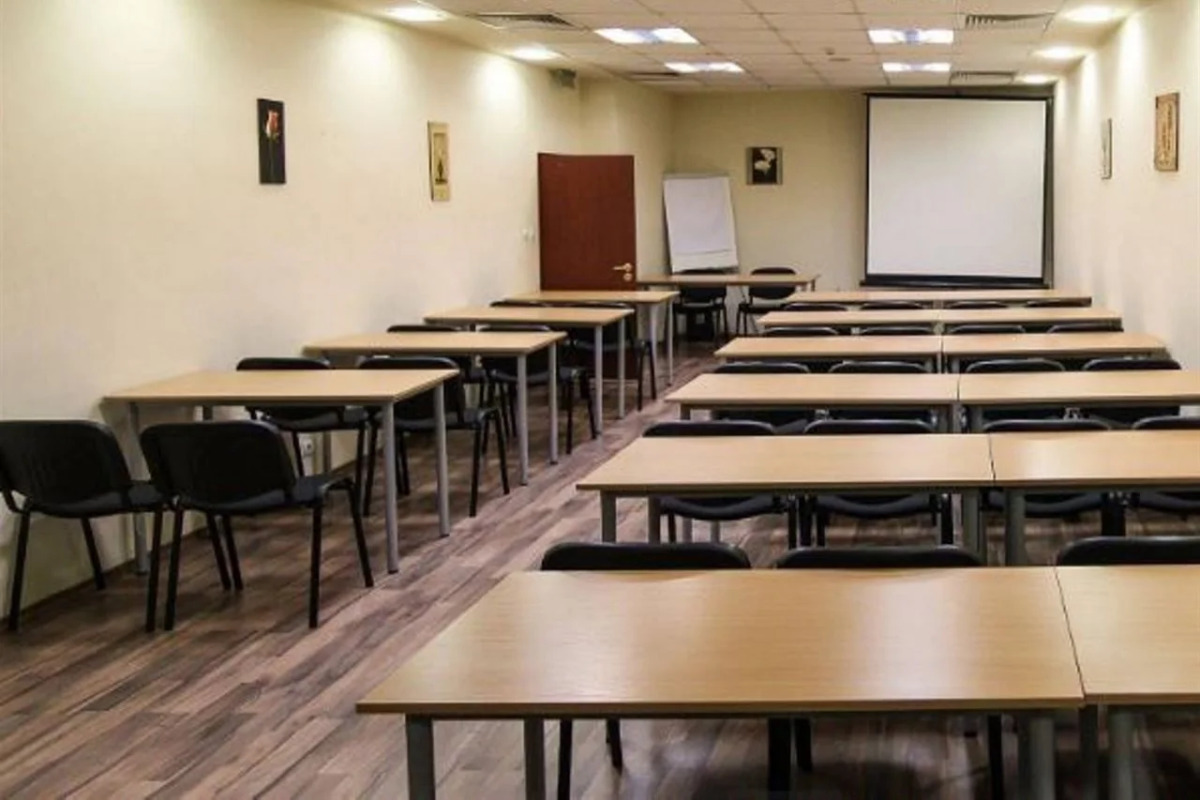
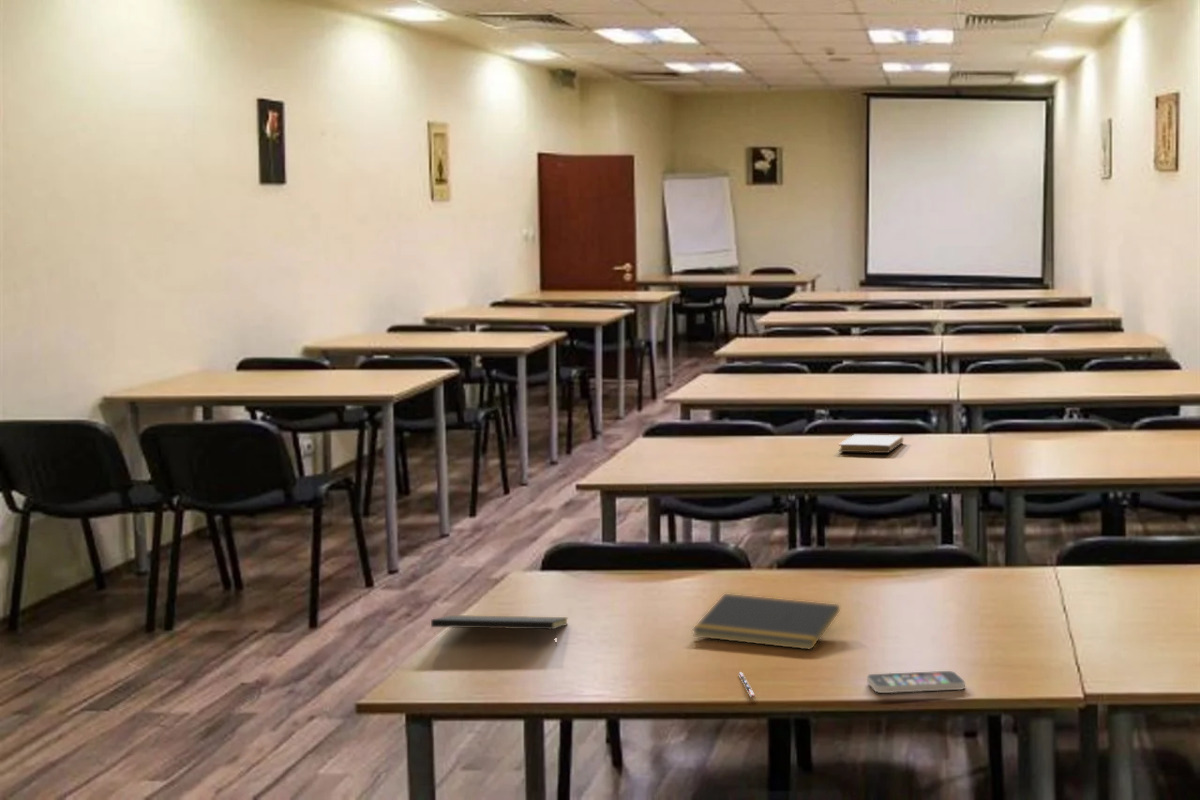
+ pen (746, 684)
+ notebook (871, 443)
+ notepad (501, 622)
+ smartphone (915, 681)
+ notepad (766, 620)
